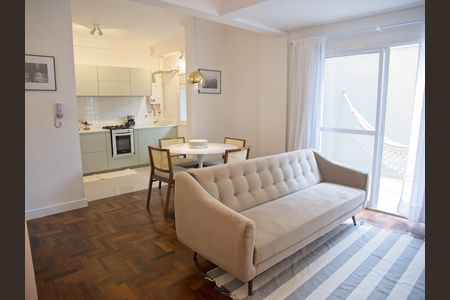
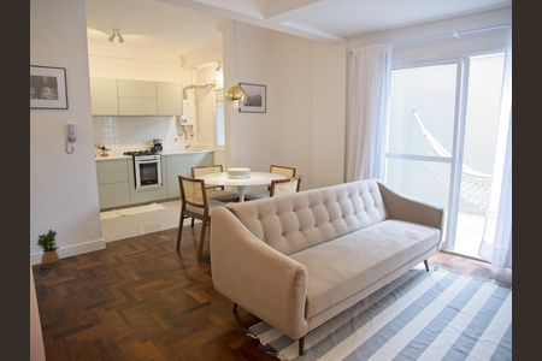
+ potted plant (47, 248)
